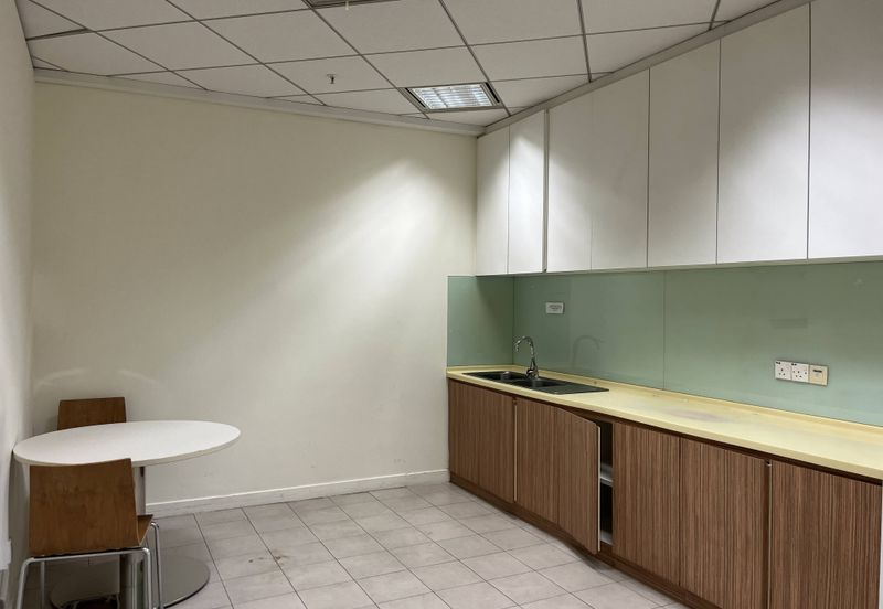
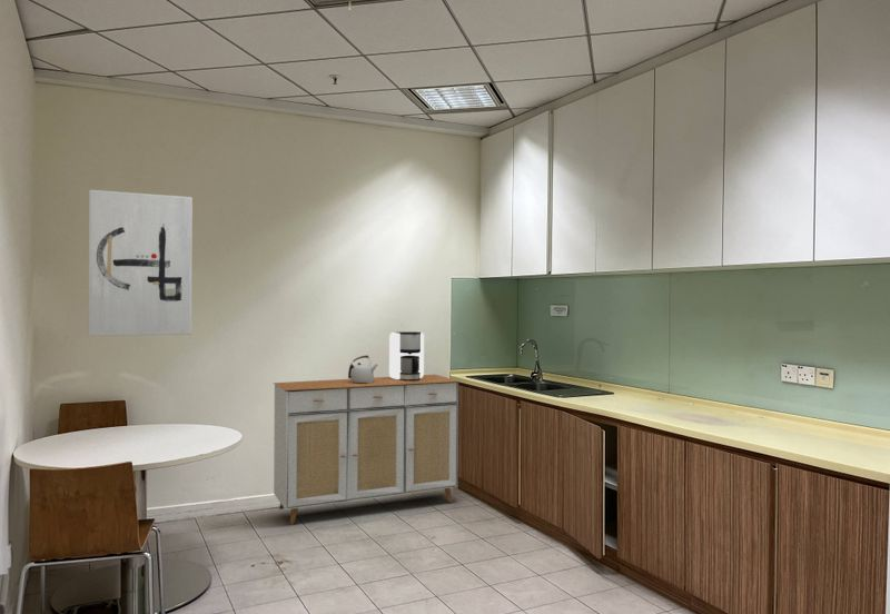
+ coffee maker (409, 356)
+ sideboard (367, 443)
+ kettle (363, 368)
+ wall art (141, 264)
